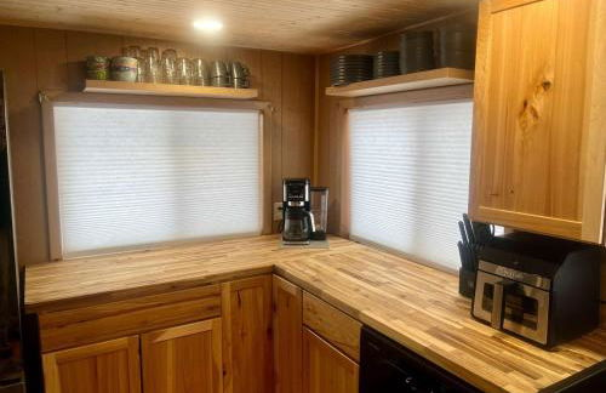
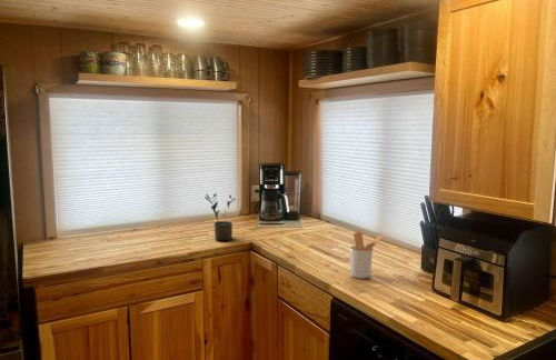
+ utensil holder (366, 254)
+ potted plant (222, 214)
